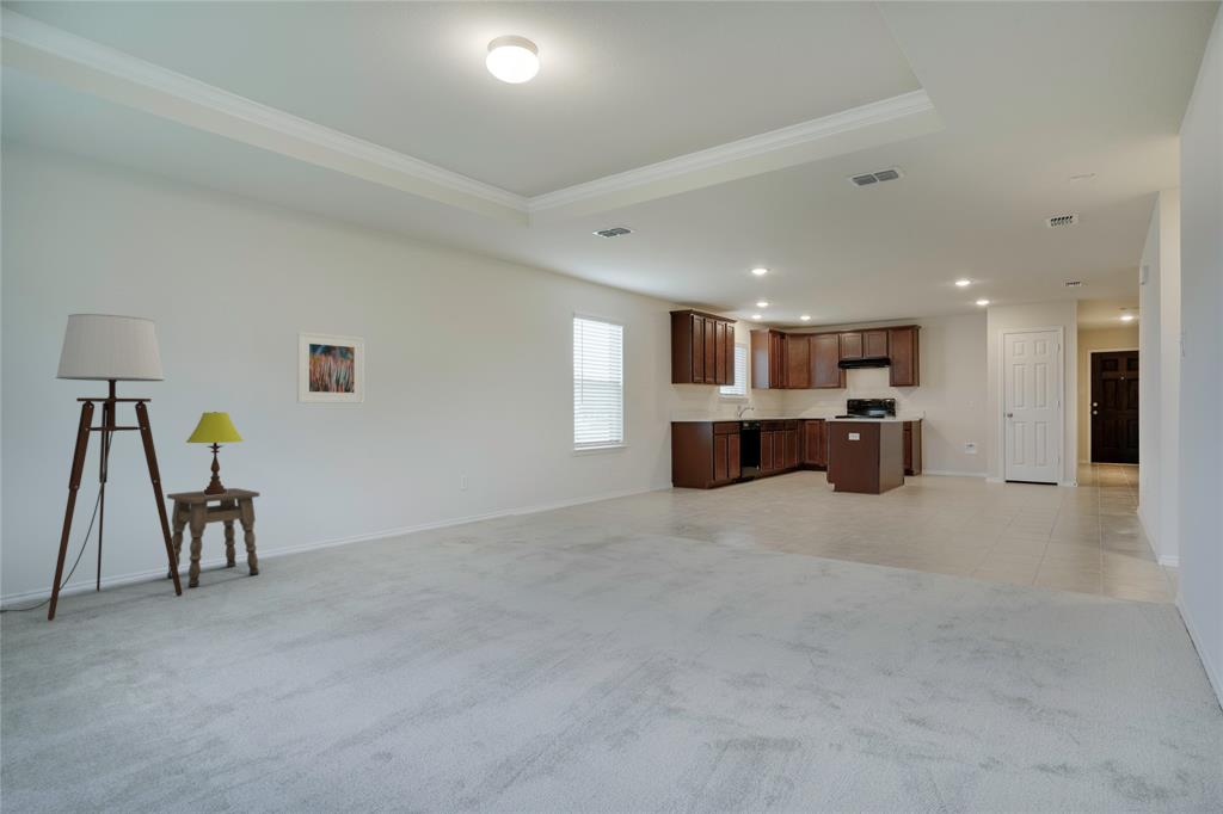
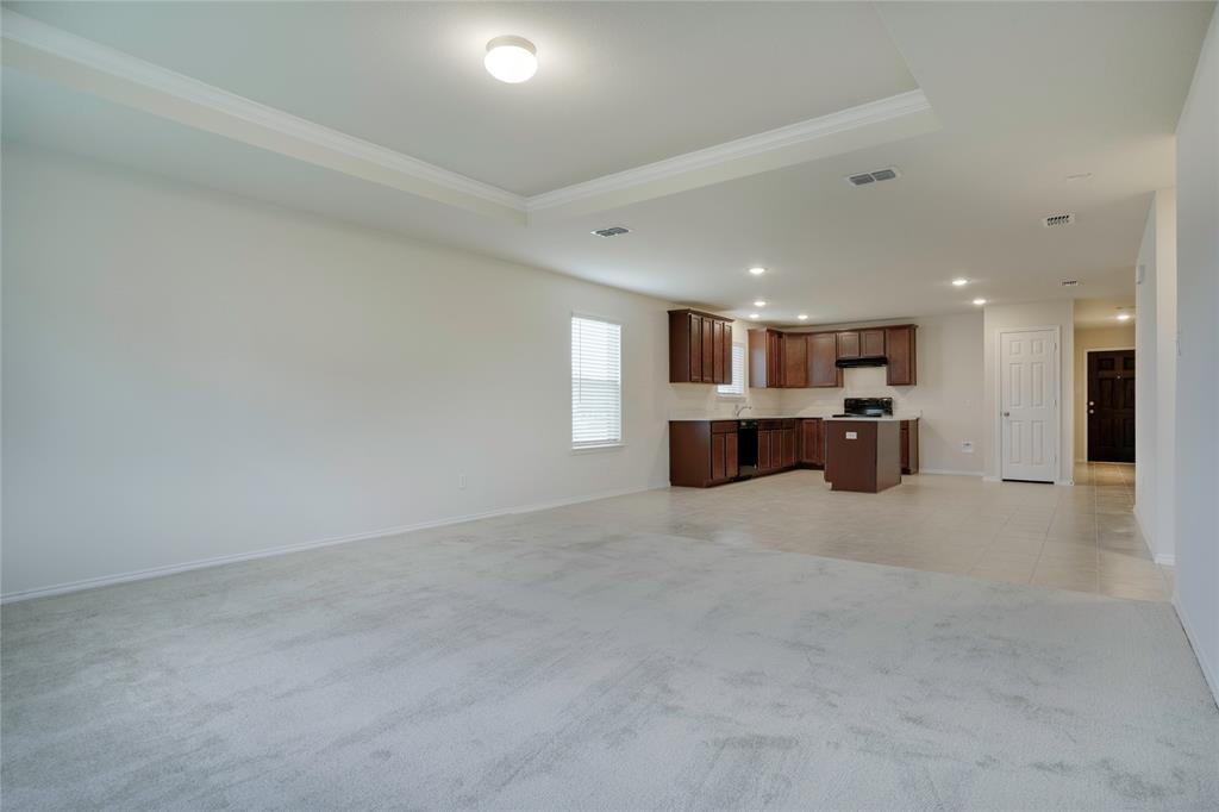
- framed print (331, 369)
- floor lamp (84, 461)
- table lamp (215, 452)
- side table (204, 529)
